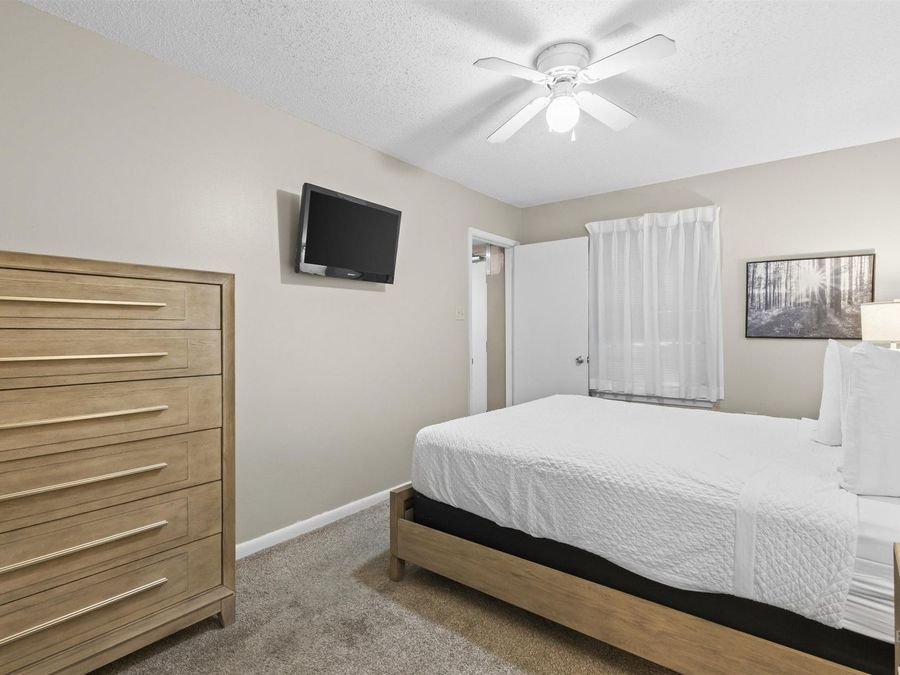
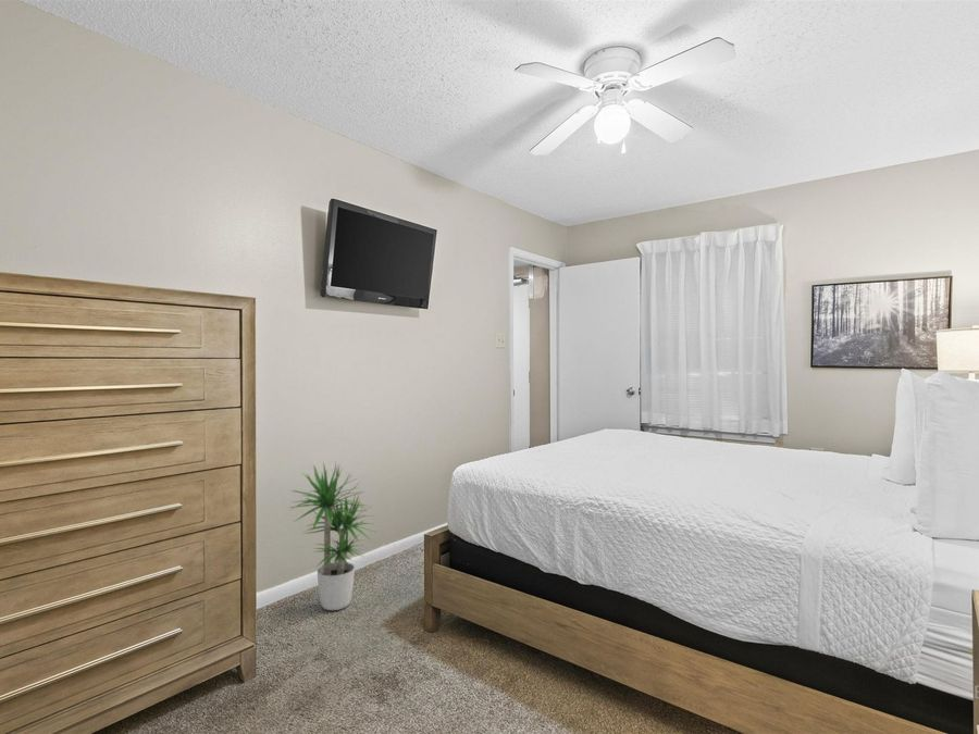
+ potted plant (330, 533)
